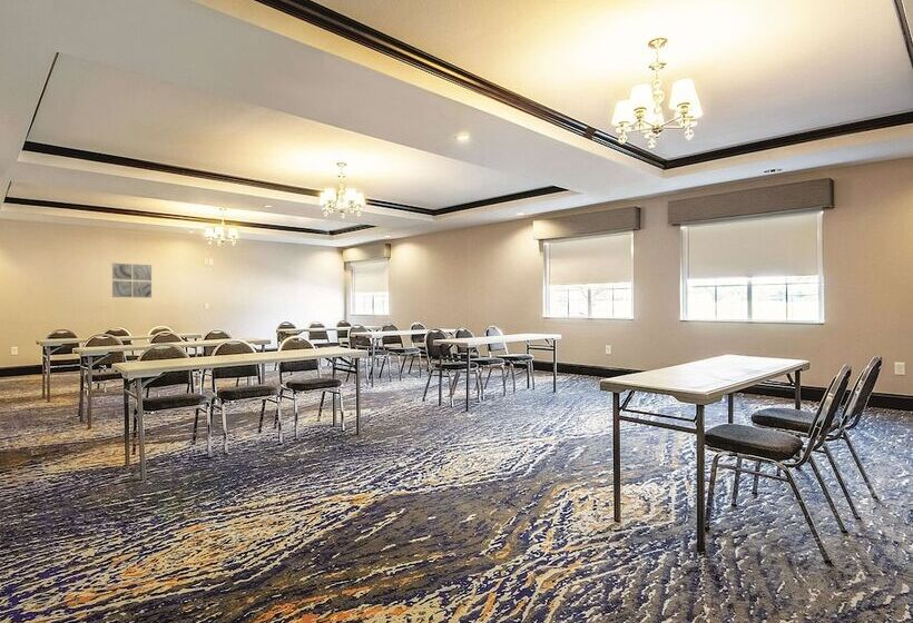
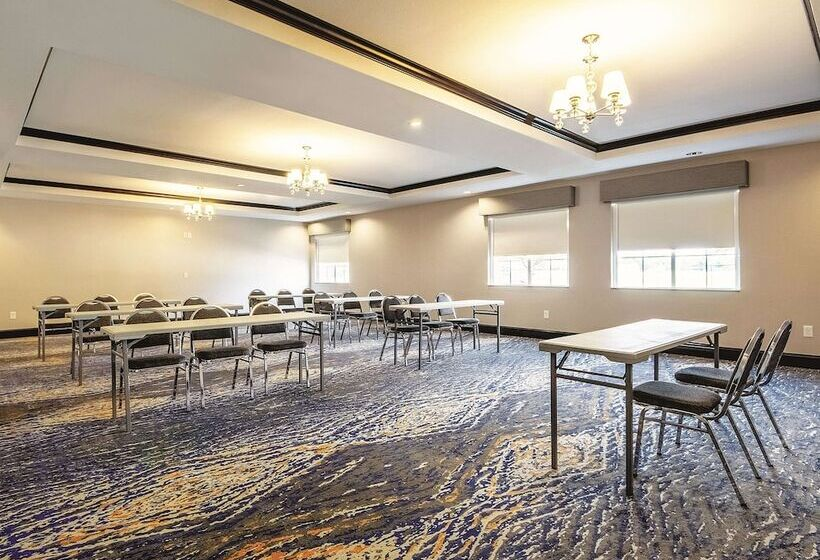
- wall art (131, 279)
